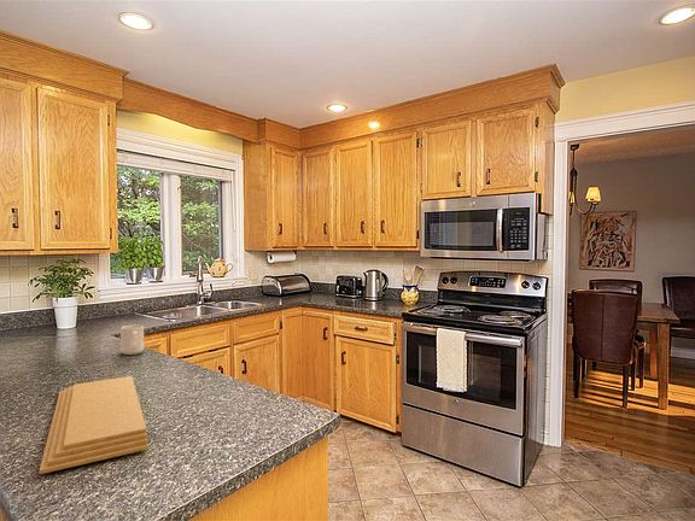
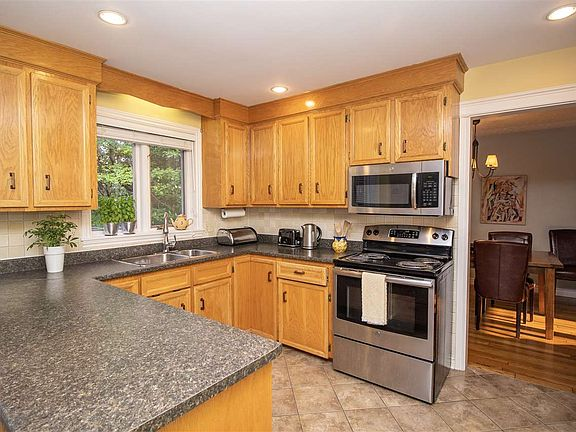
- mug (133, 340)
- cutting board (97, 410)
